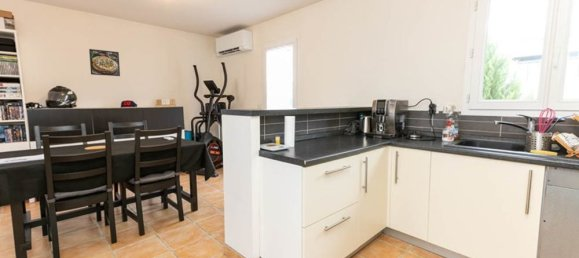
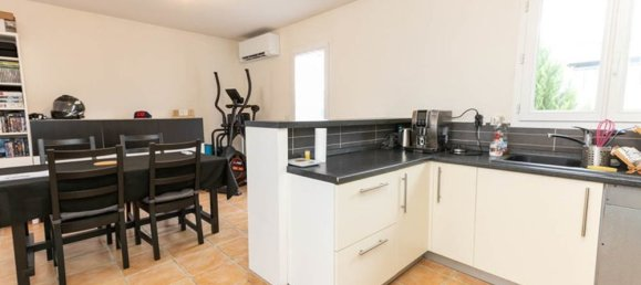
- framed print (105, 63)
